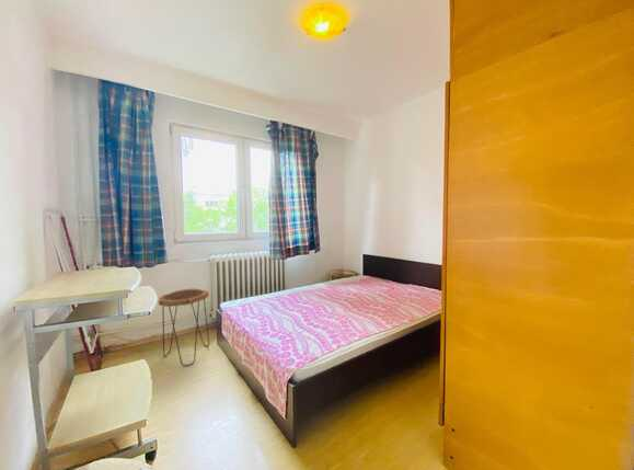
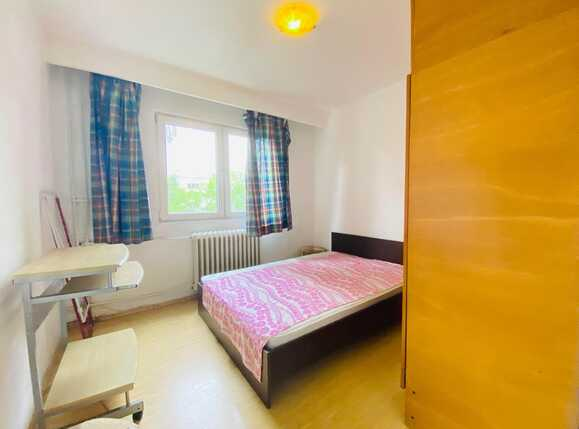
- side table (196, 324)
